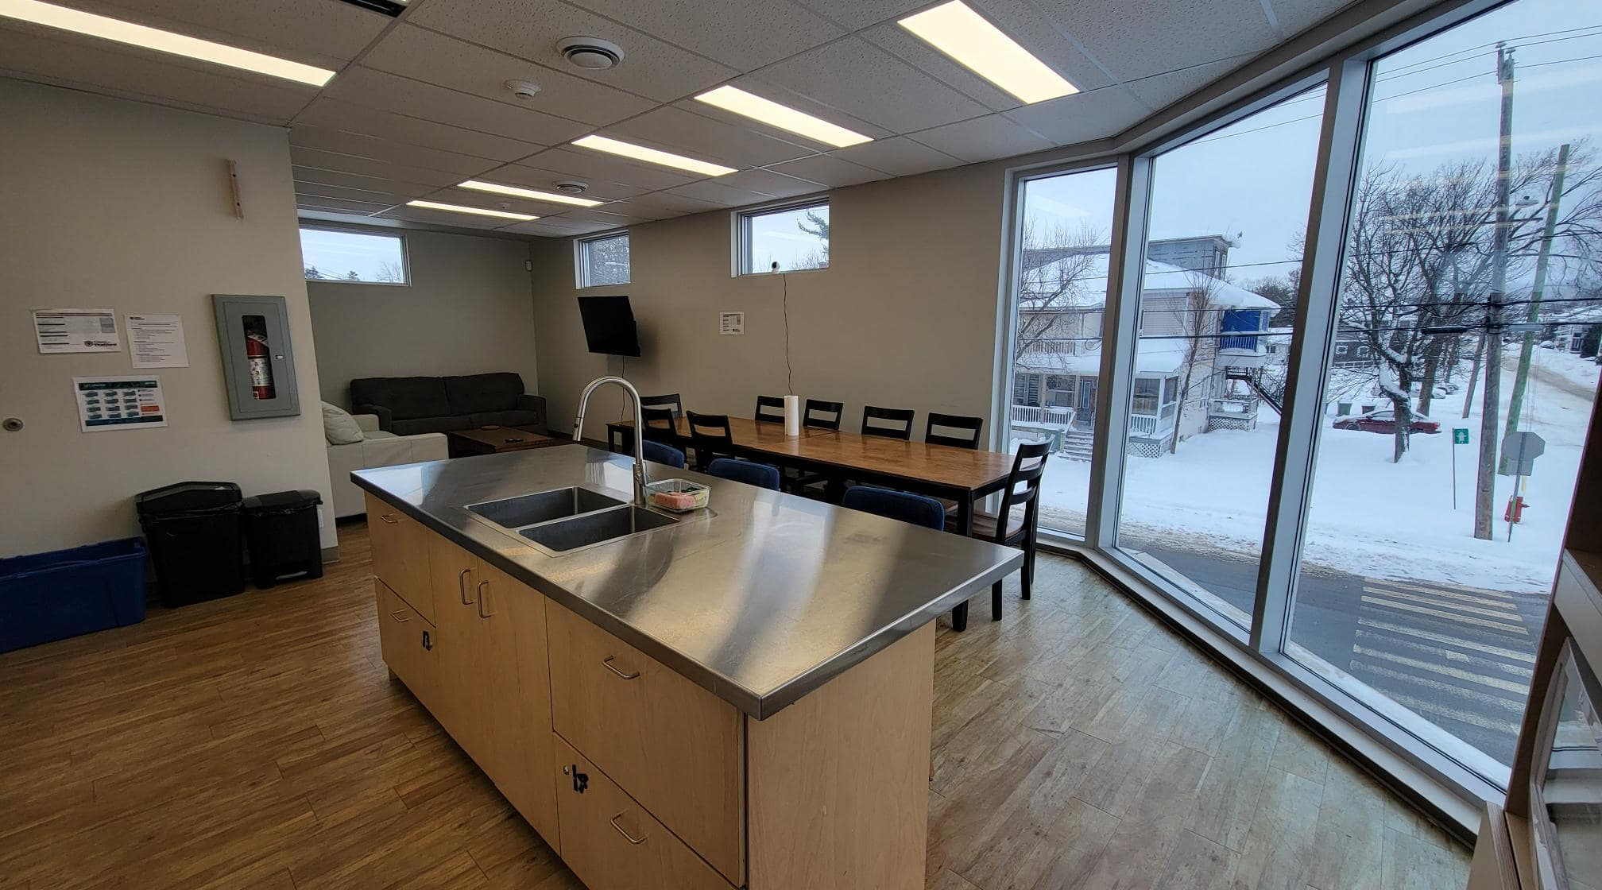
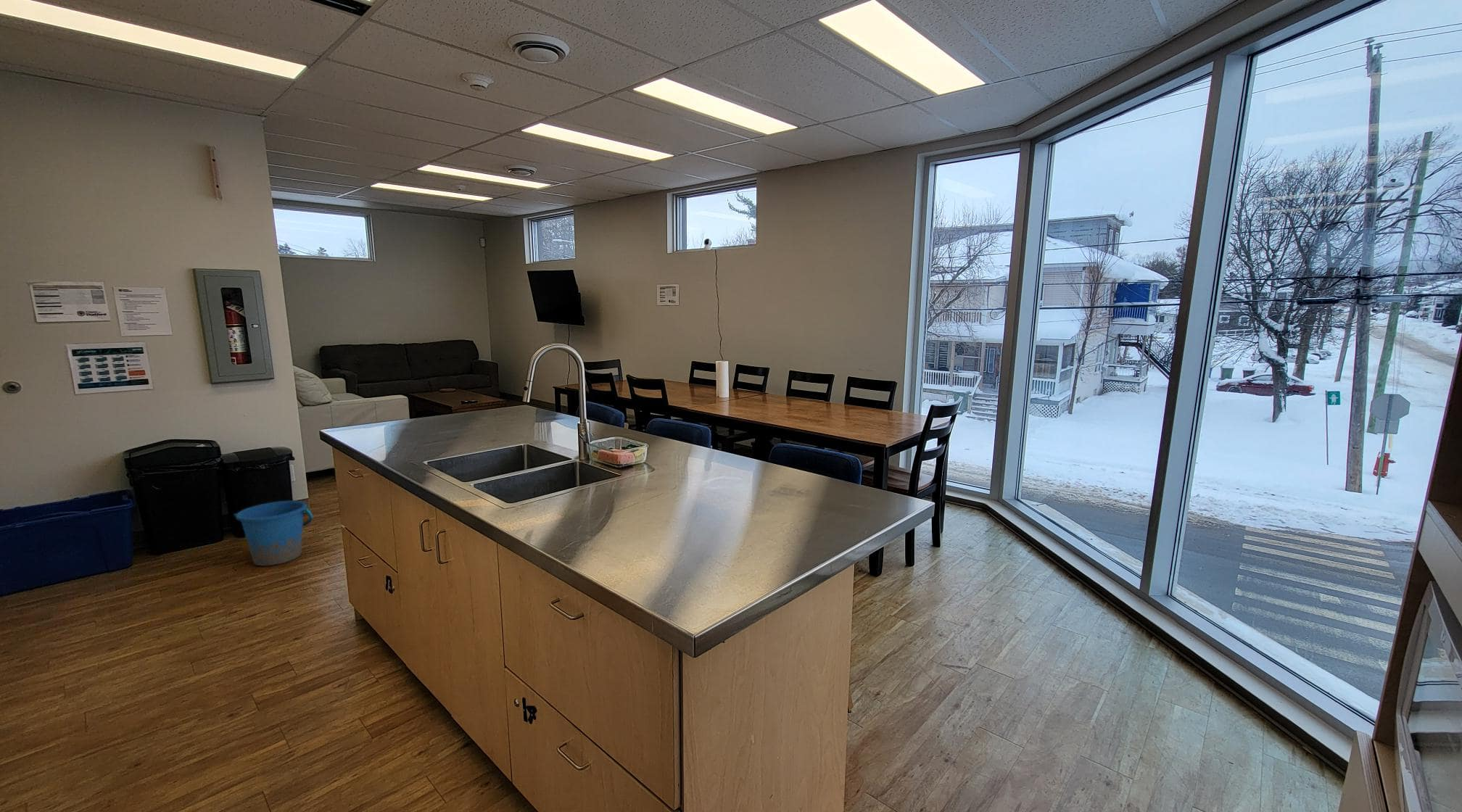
+ bucket (275, 534)
